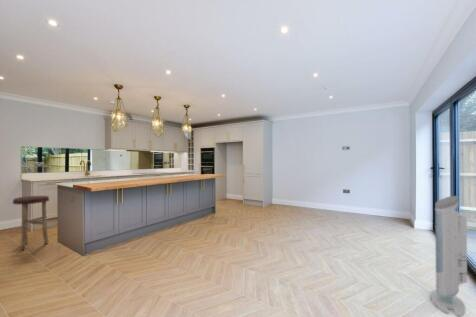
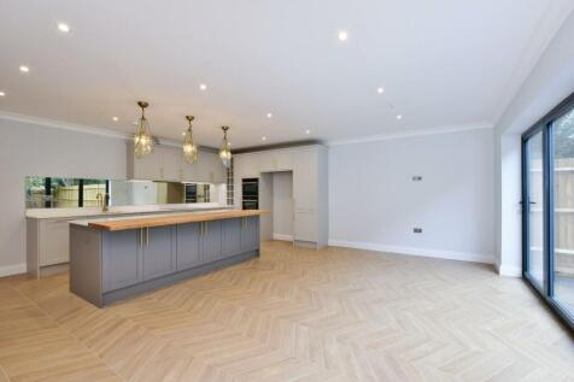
- stool (31, 221)
- air purifier (447, 249)
